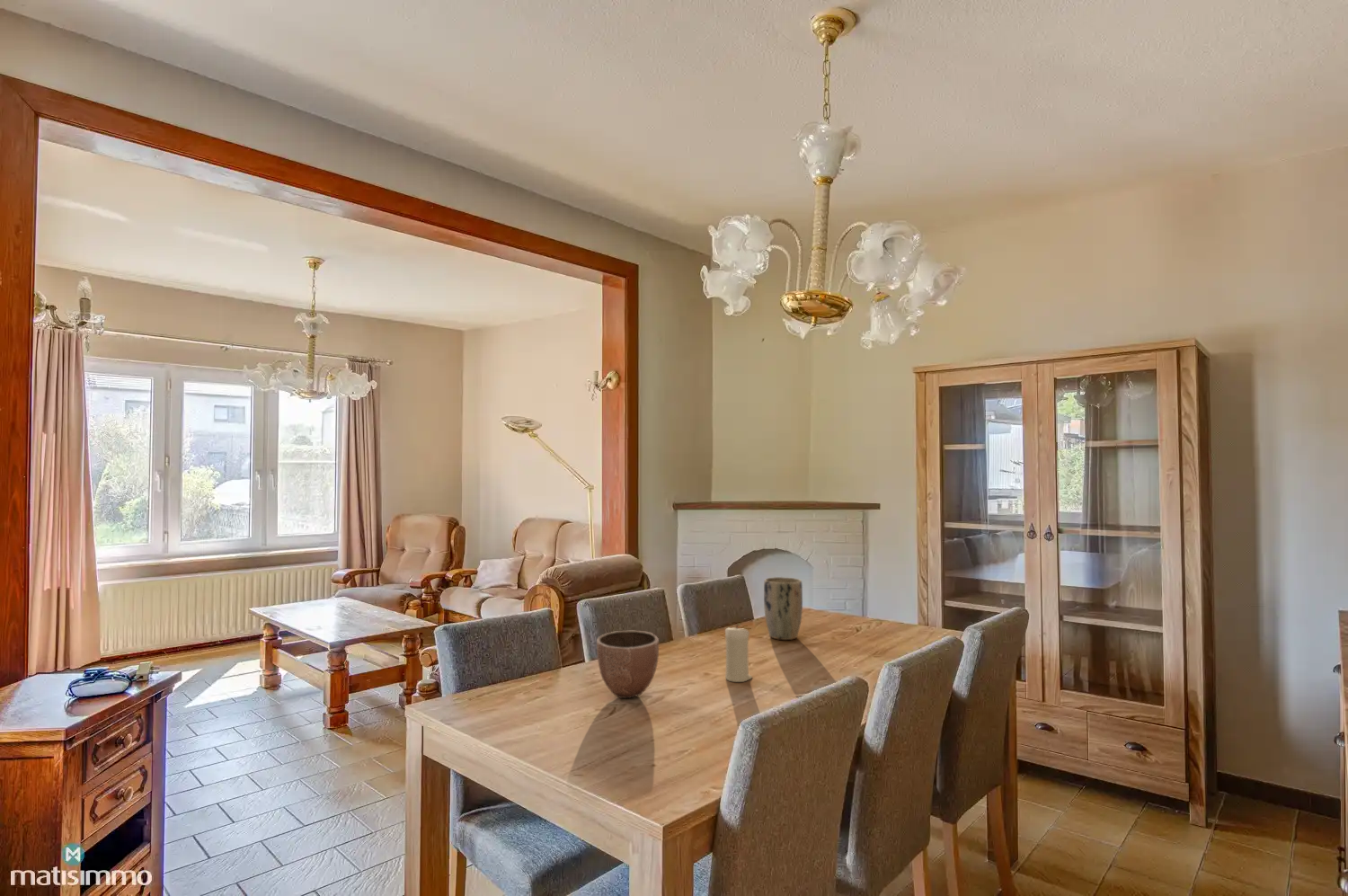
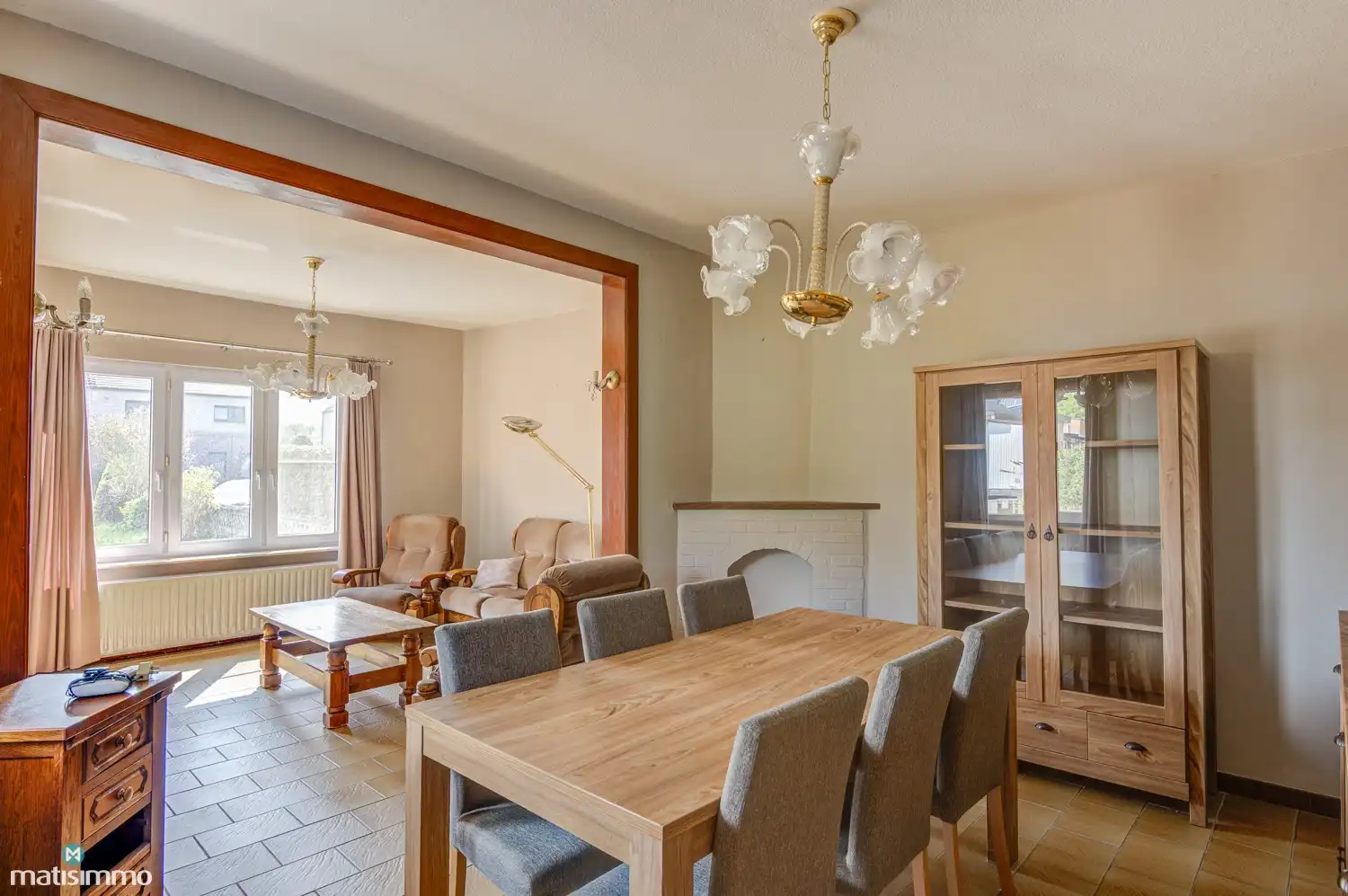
- plant pot (783, 608)
- decorative bowl (627, 666)
- candle (738, 652)
